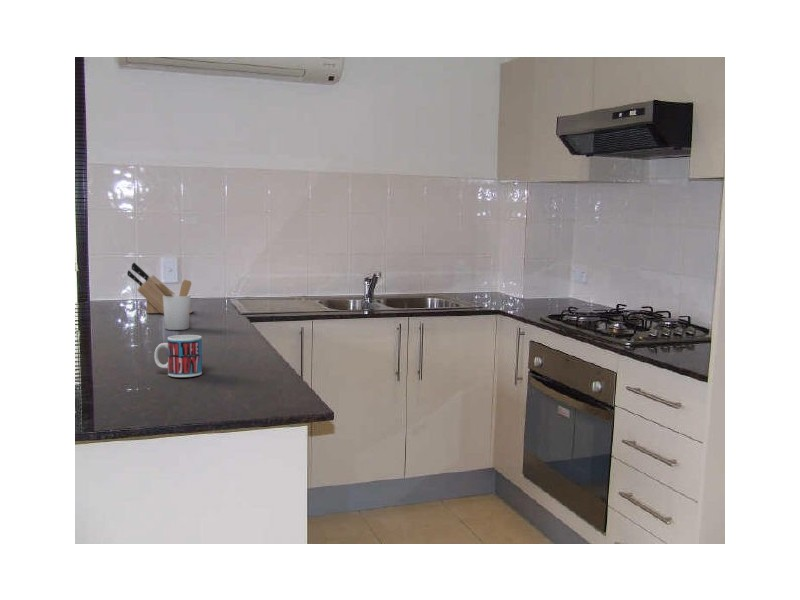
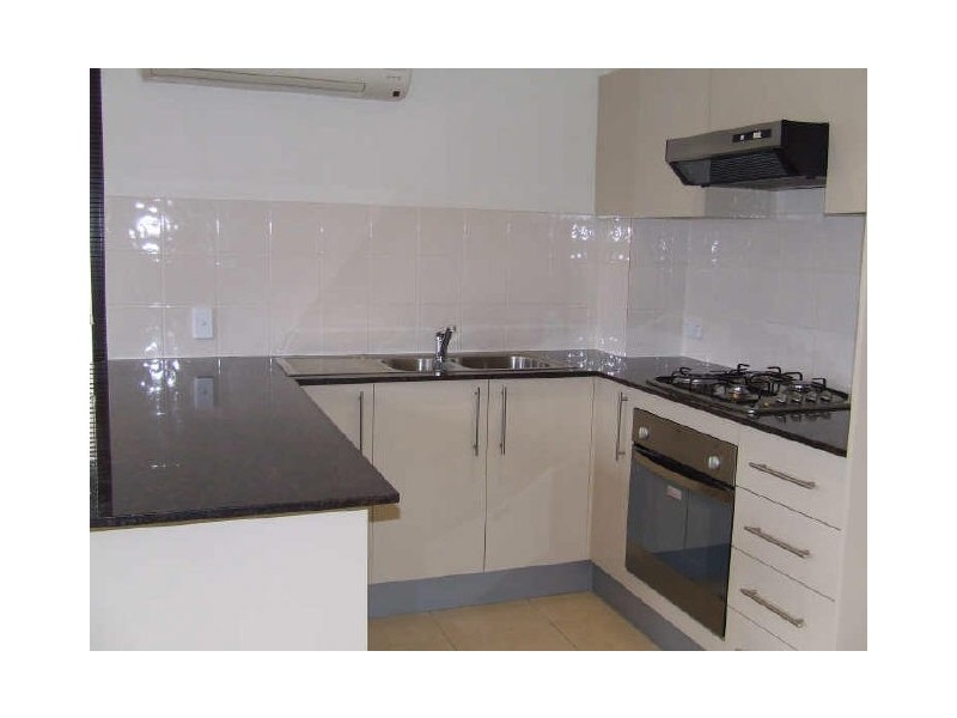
- knife block (158, 289)
- utensil holder (171, 304)
- mug (178, 355)
